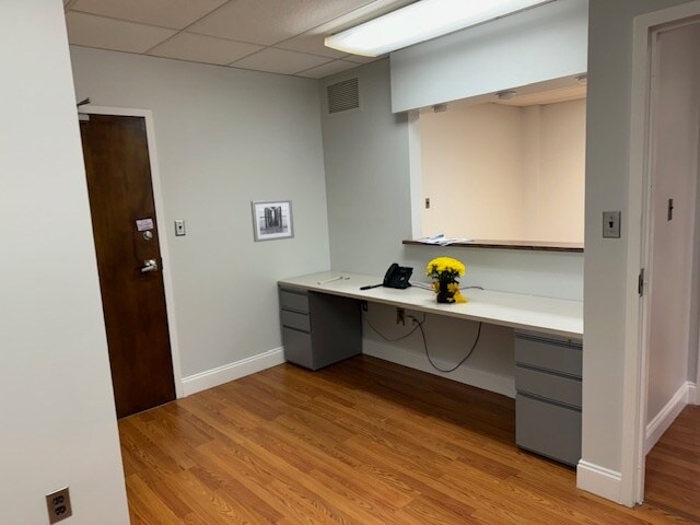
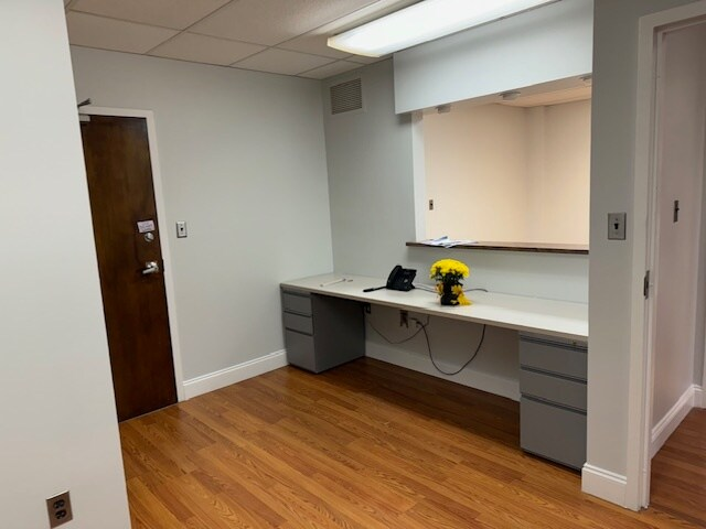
- wall art (272, 220)
